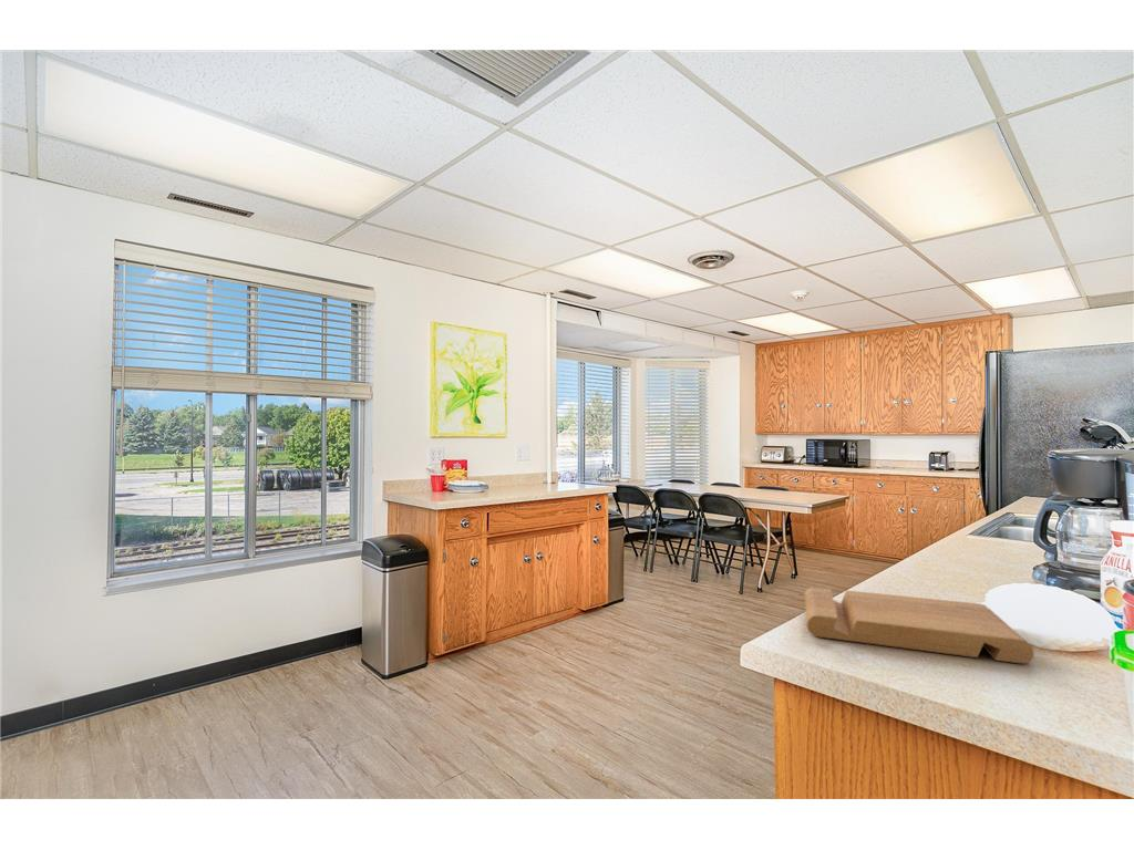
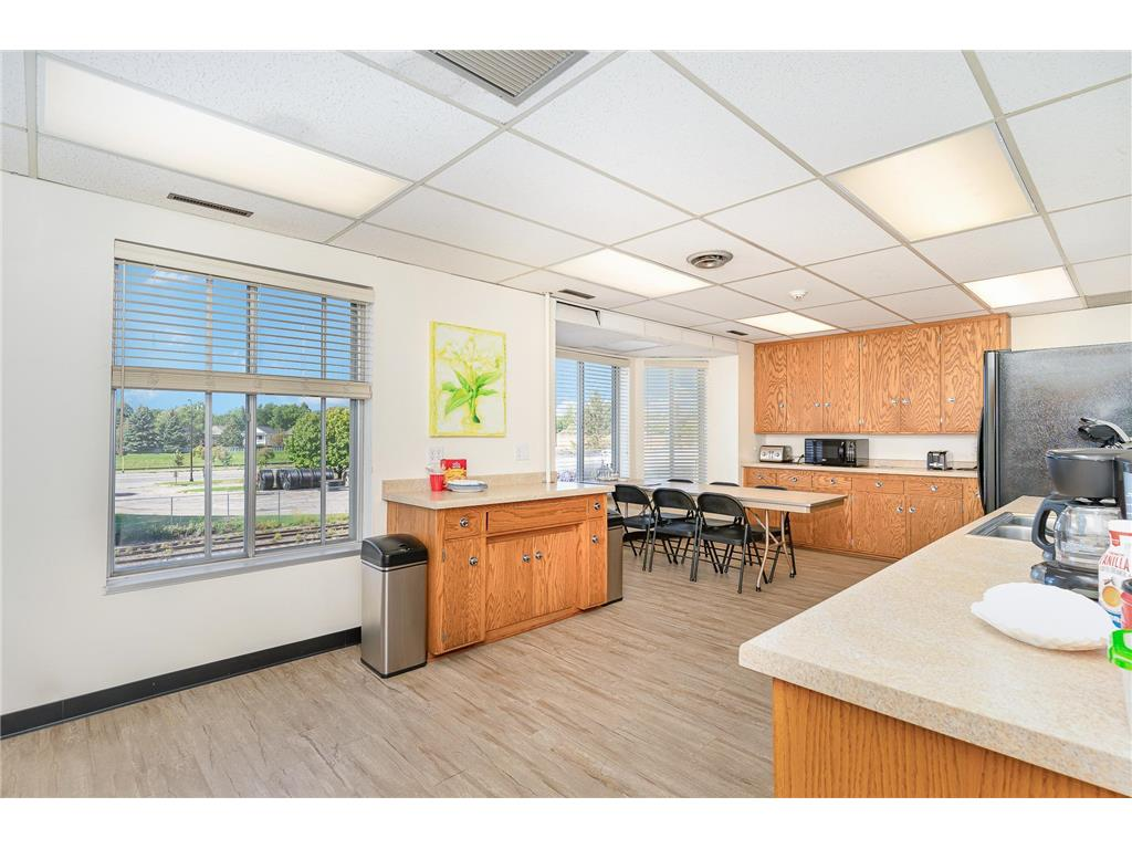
- cutting board (901, 619)
